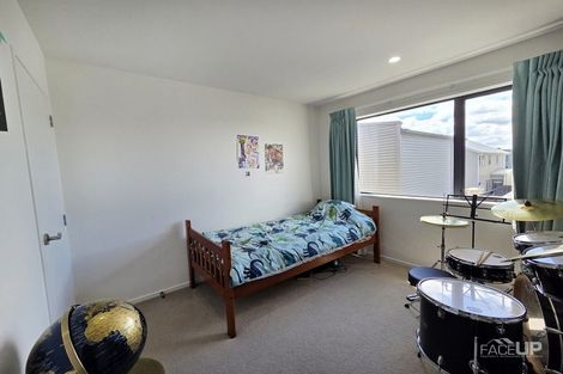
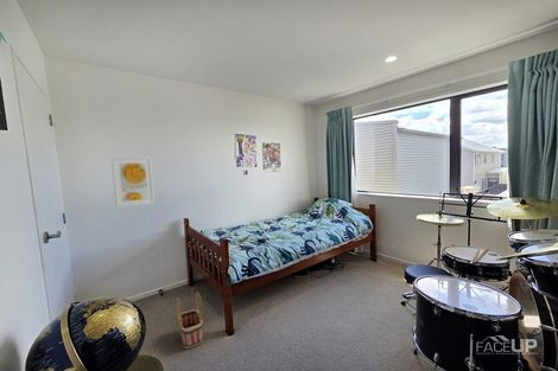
+ basket (190, 316)
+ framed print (133, 181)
